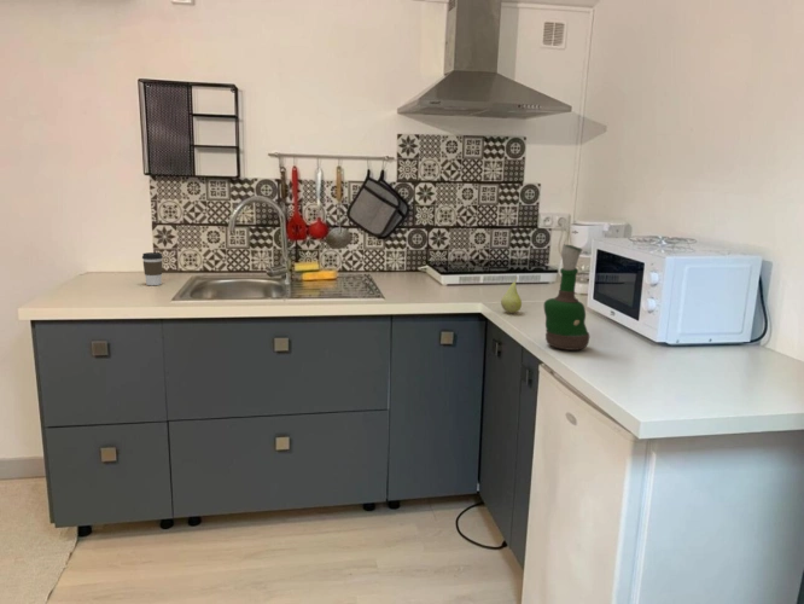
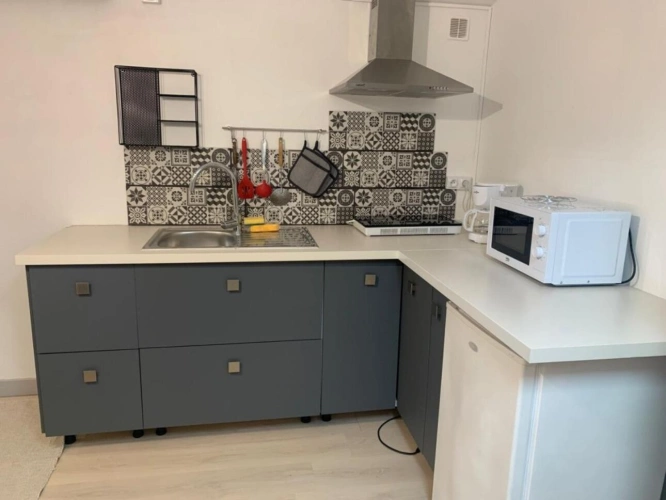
- fruit (512, 295)
- grog bottle (569, 296)
- coffee cup (152, 268)
